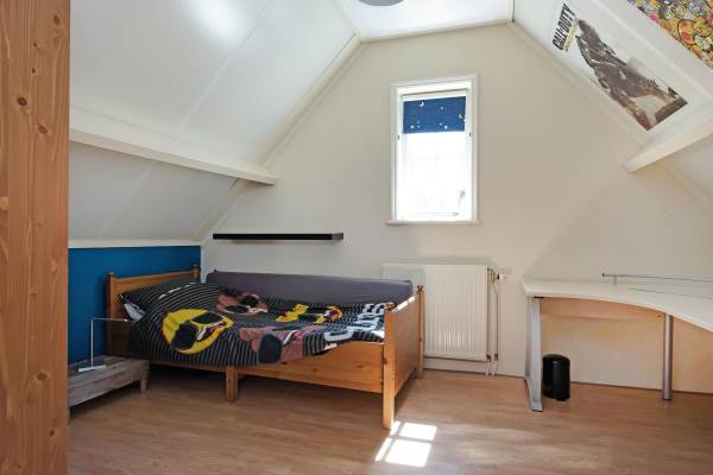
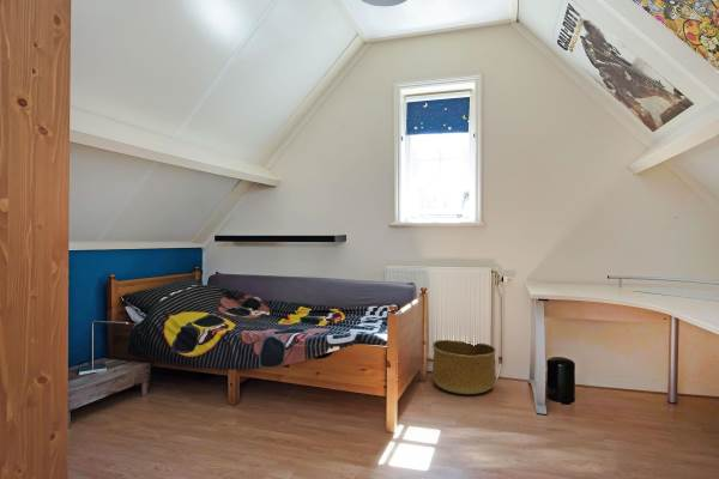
+ basket (463, 365)
